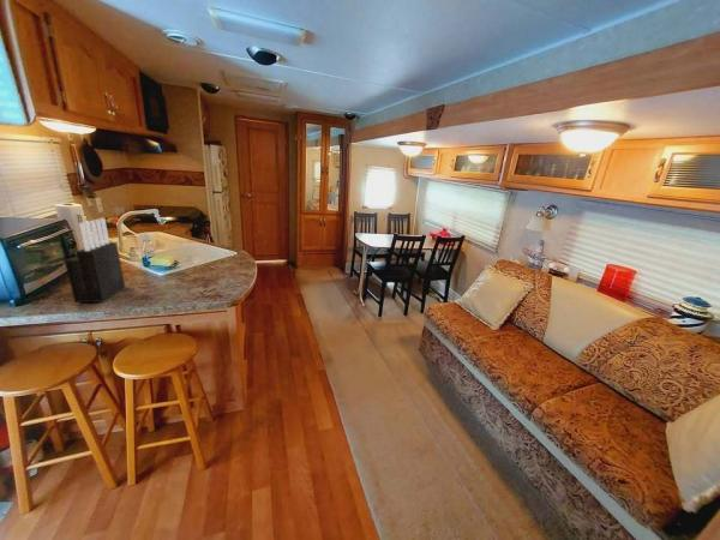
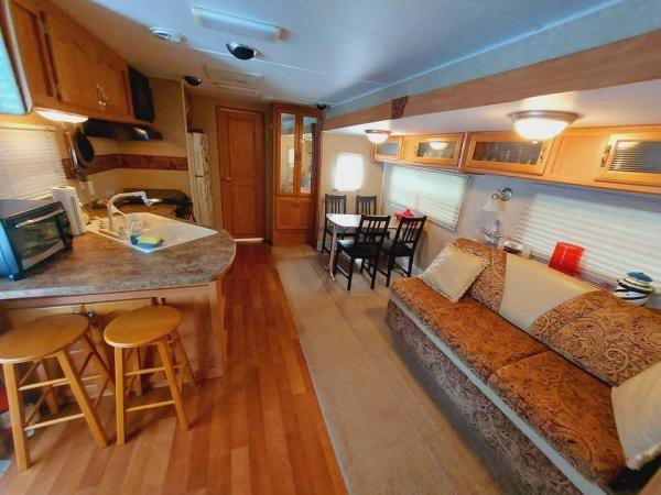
- knife block (90, 258)
